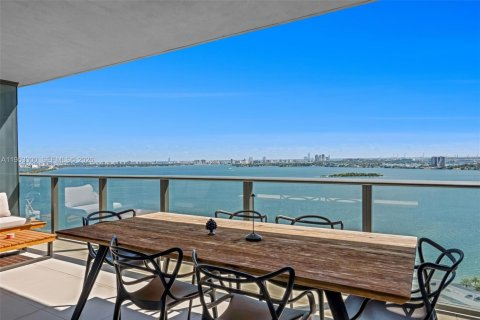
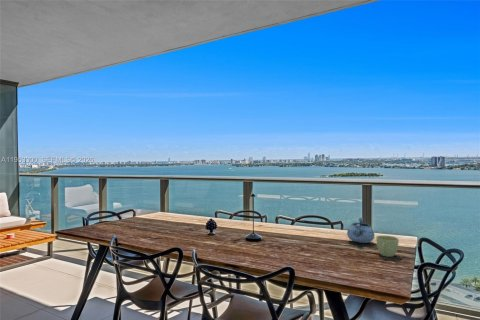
+ cup (386, 247)
+ decorative bowl (360, 231)
